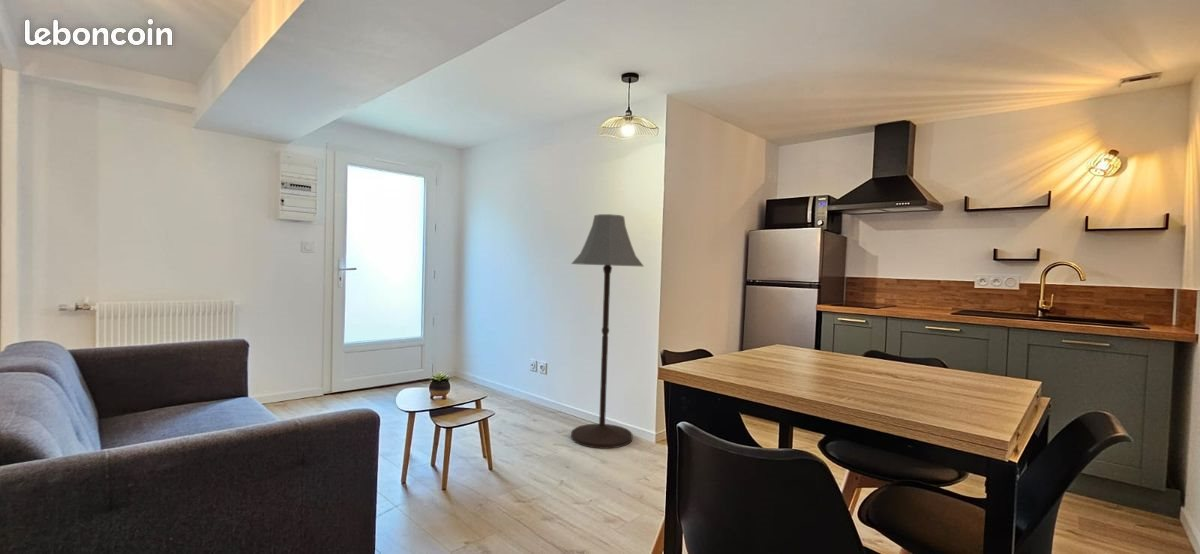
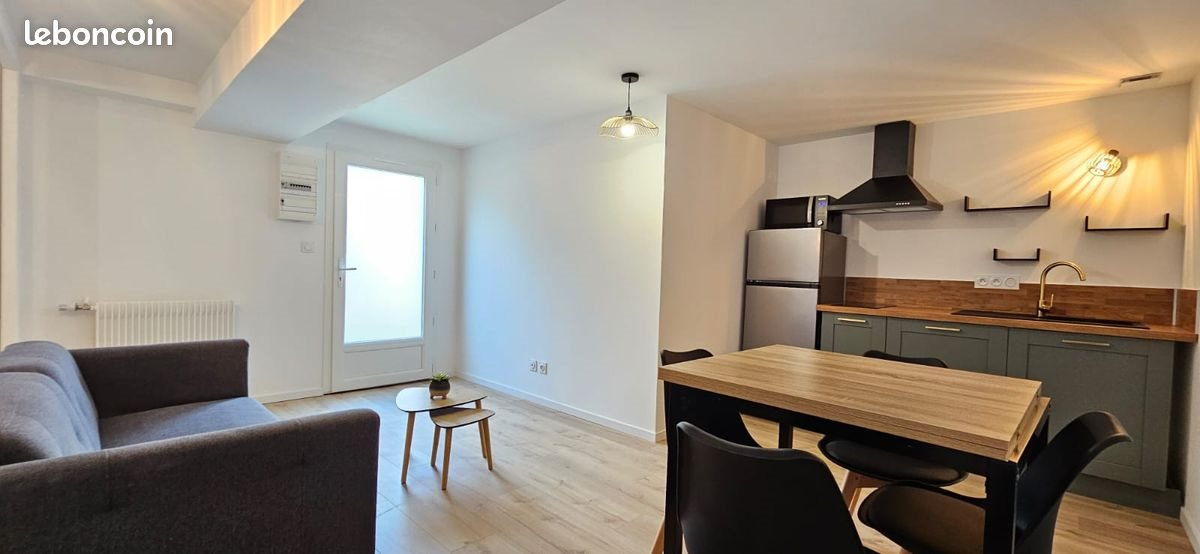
- floor lamp (605, 327)
